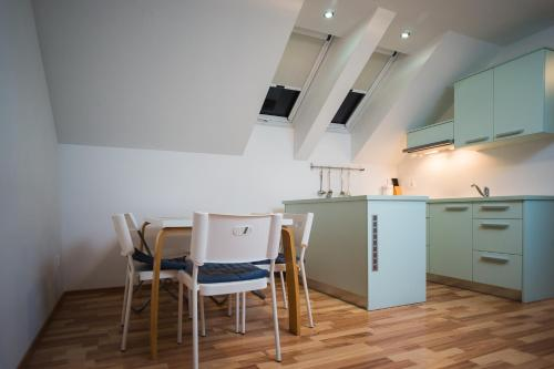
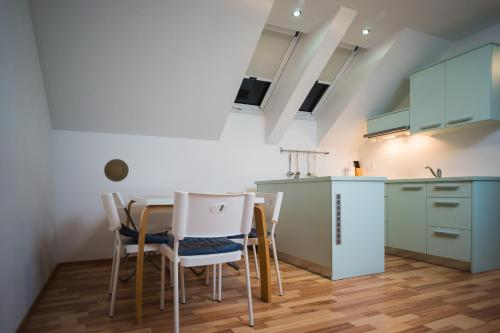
+ decorative plate (116, 170)
